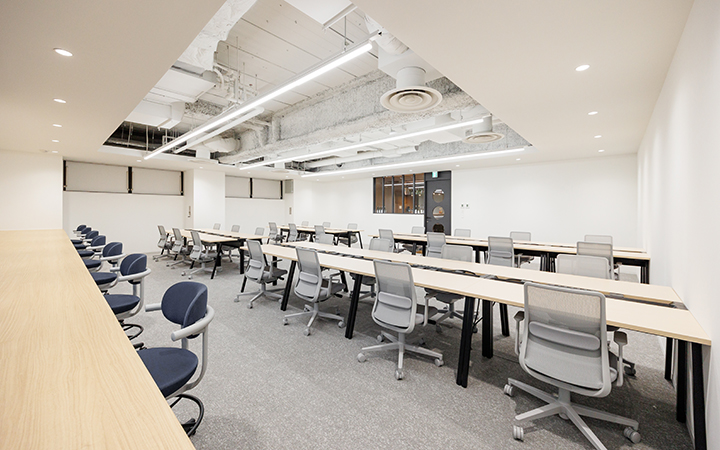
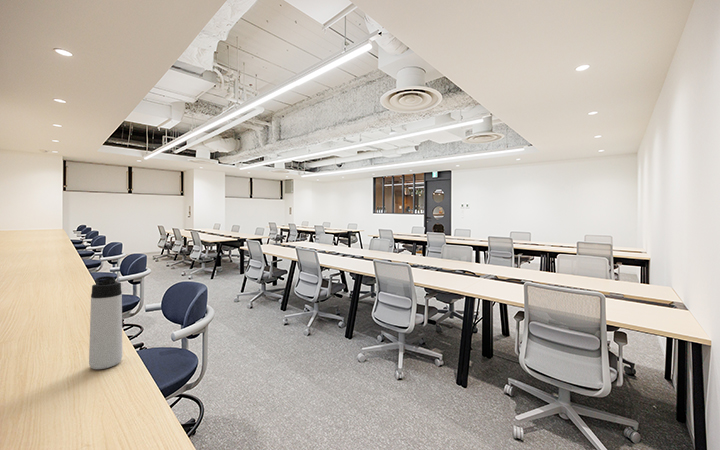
+ thermos bottle (105, 320)
